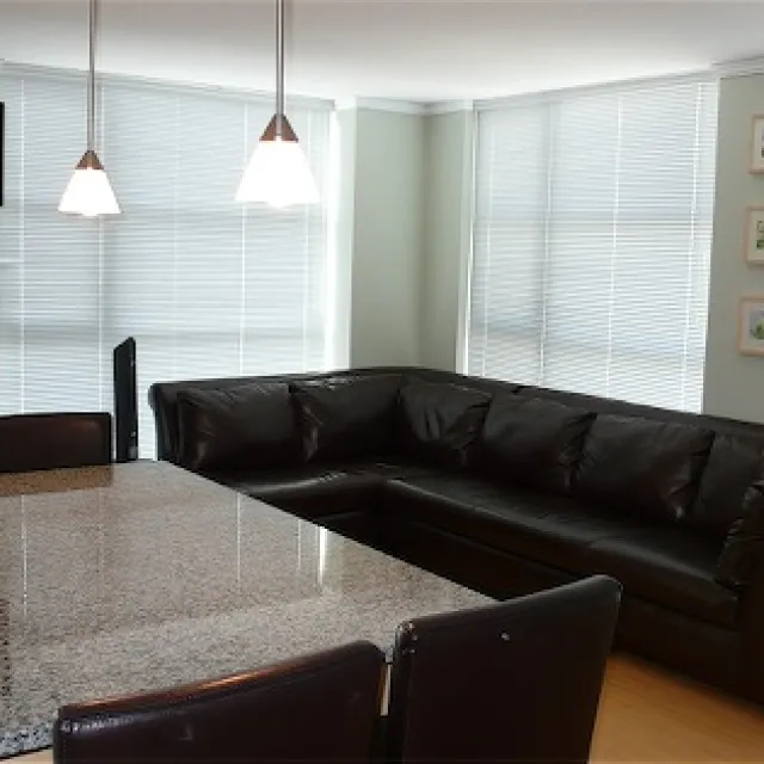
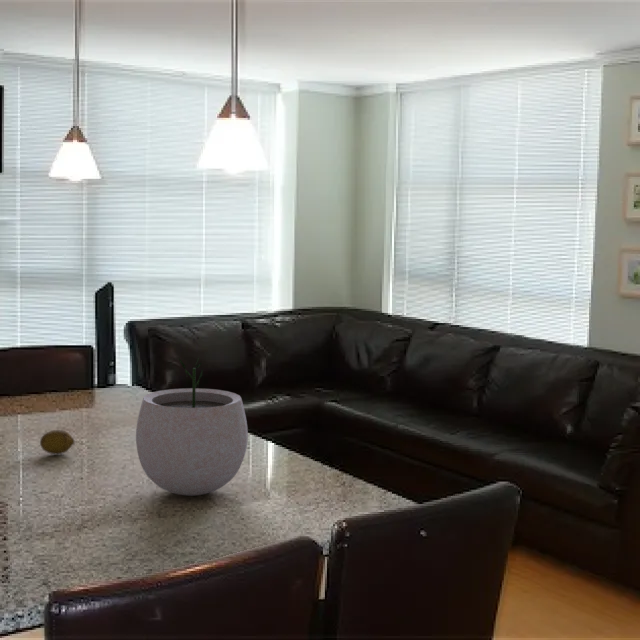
+ fruit (57, 441)
+ plant pot (192, 423)
